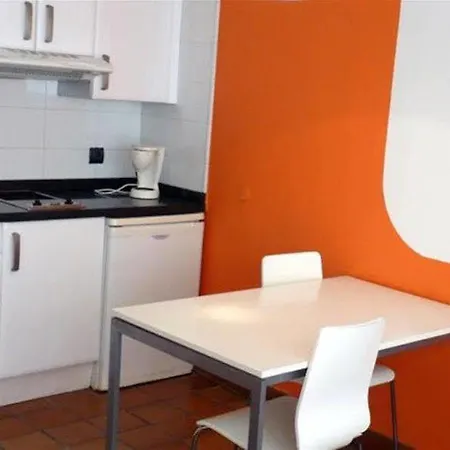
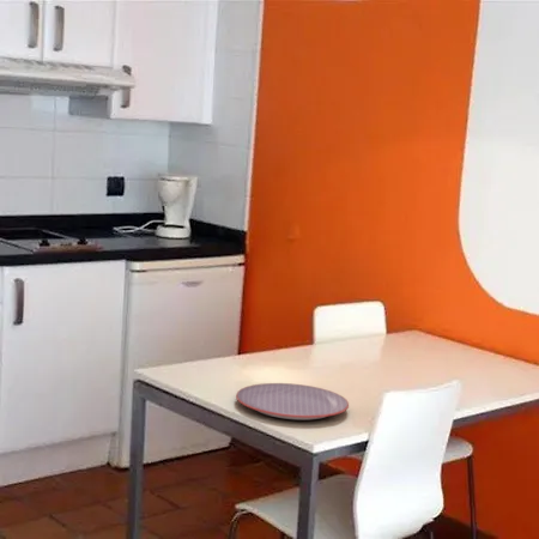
+ plate (291, 402)
